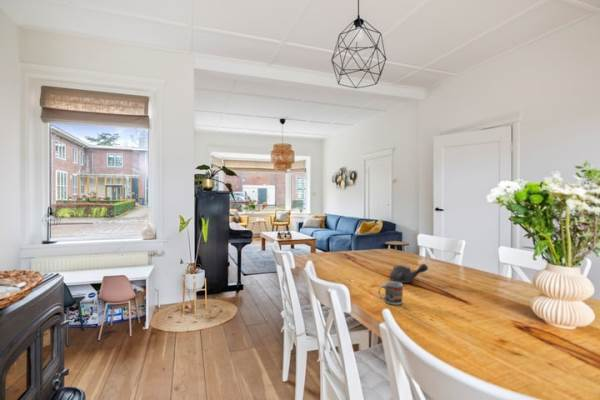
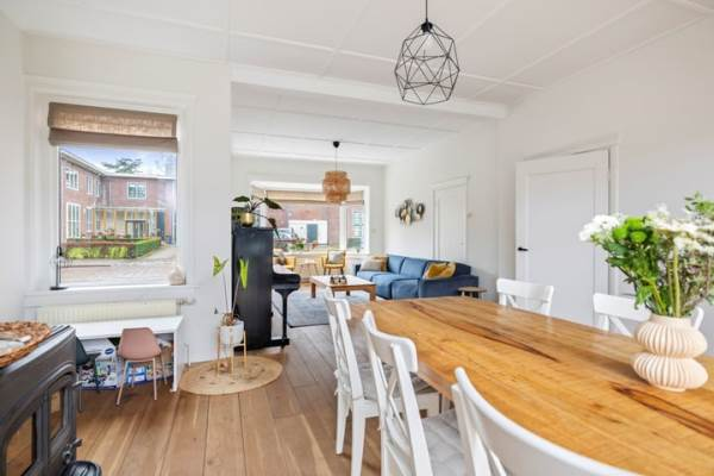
- teapot (408, 272)
- cup (390, 292)
